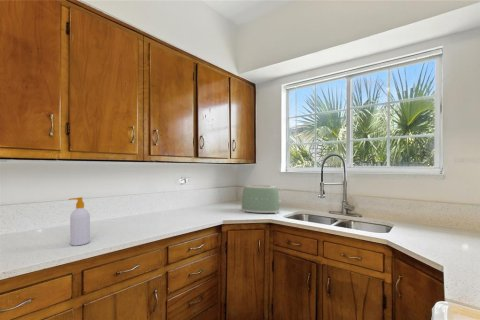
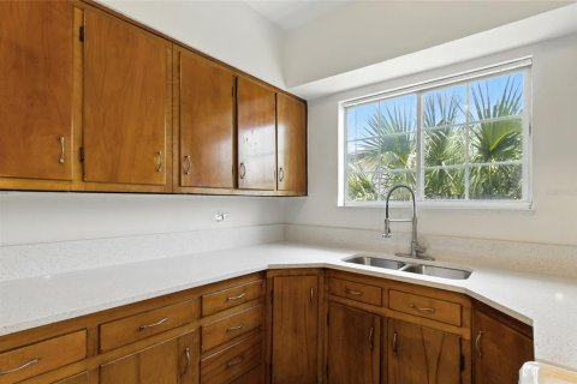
- toaster (260, 198)
- soap bottle (79, 220)
